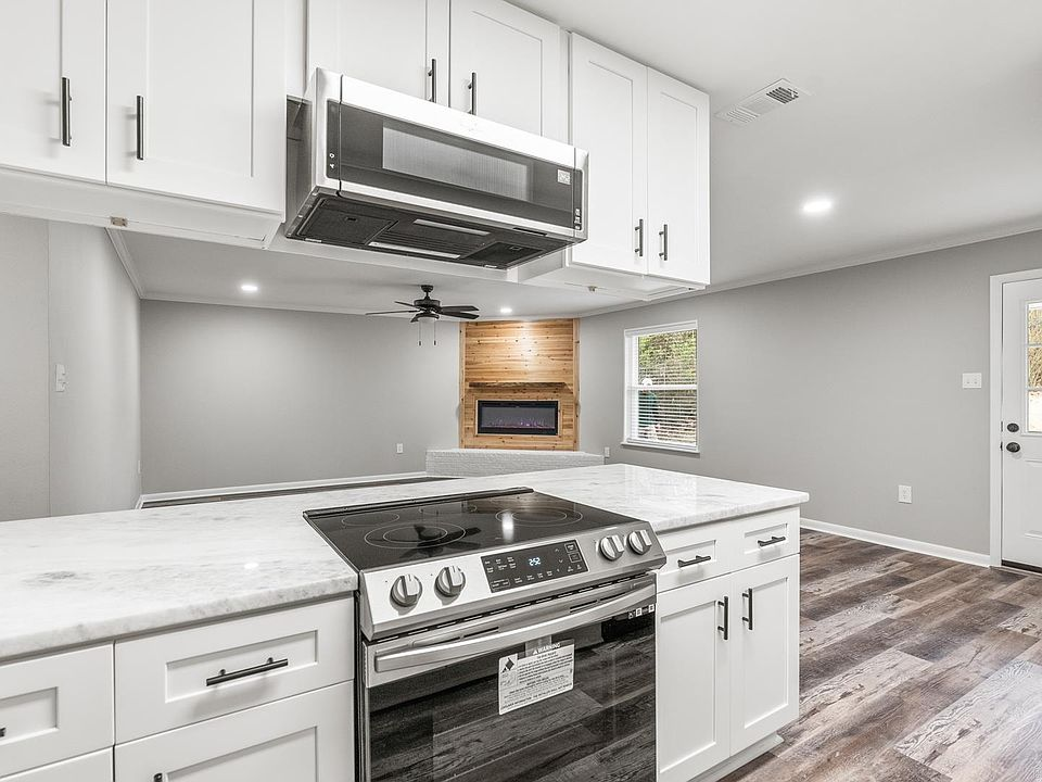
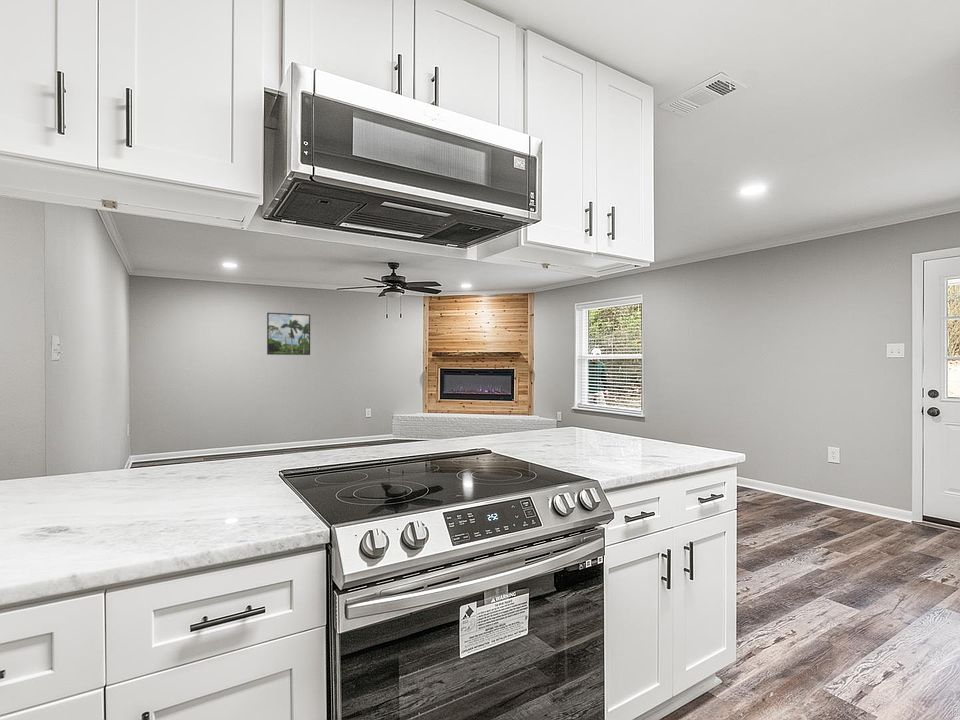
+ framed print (289, 334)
